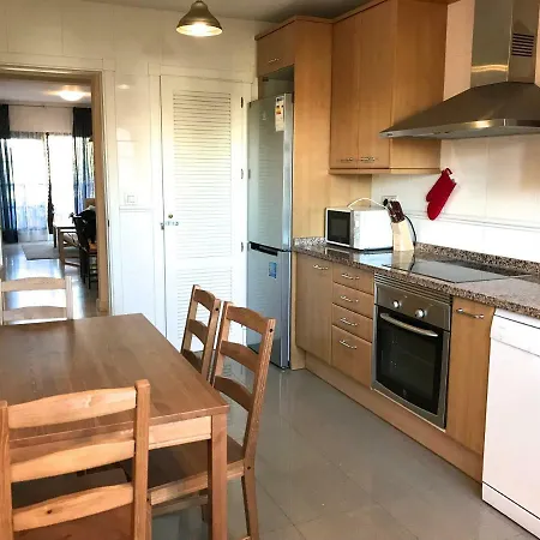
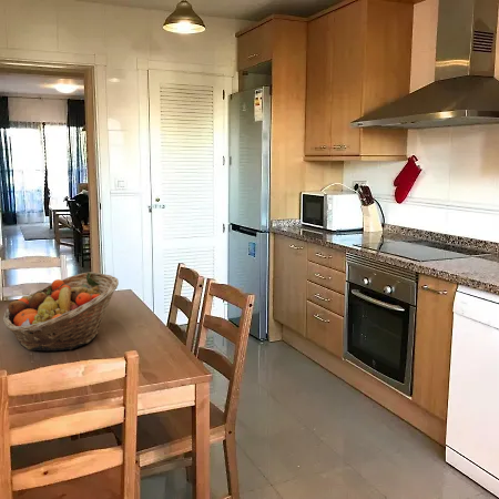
+ fruit basket (62, 308)
